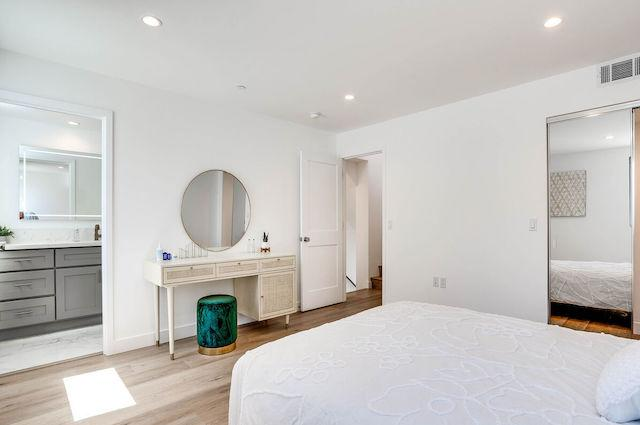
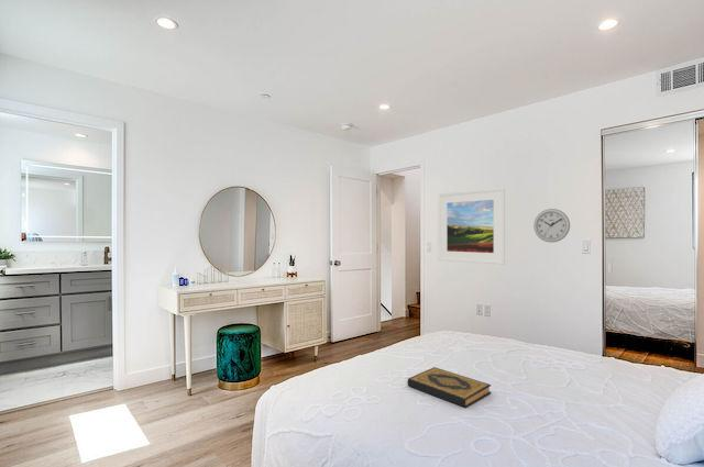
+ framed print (469, 226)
+ hardback book (448, 385)
+ wall clock (551, 225)
